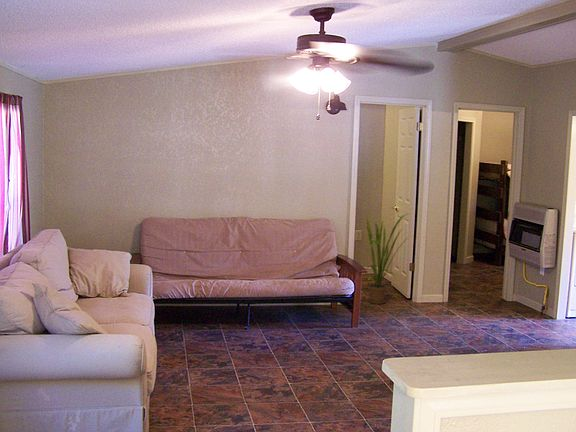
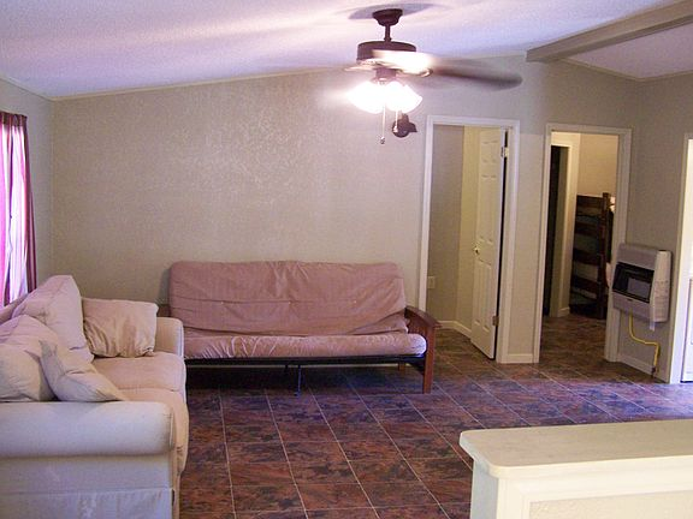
- house plant (382, 257)
